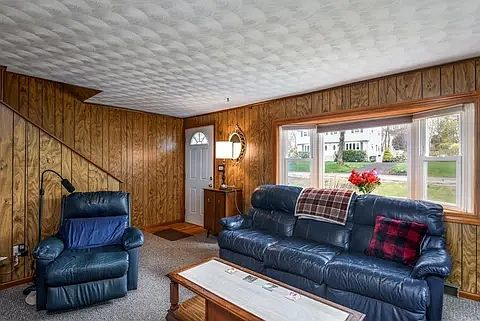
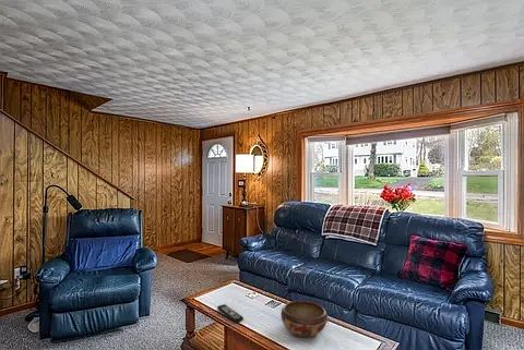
+ remote control (229, 313)
+ decorative bowl (303, 319)
